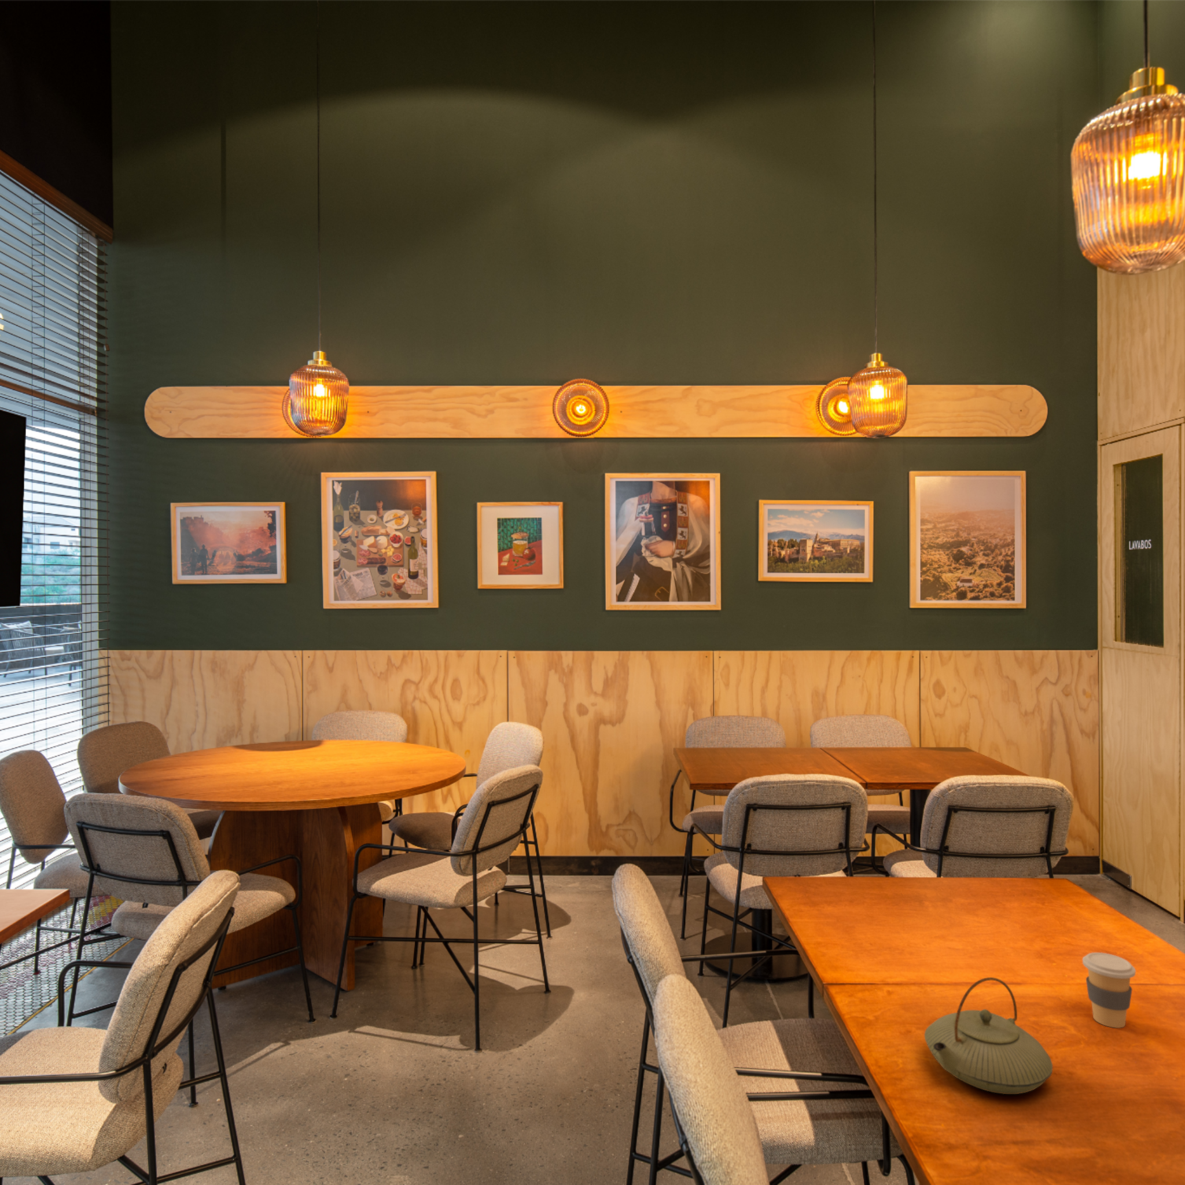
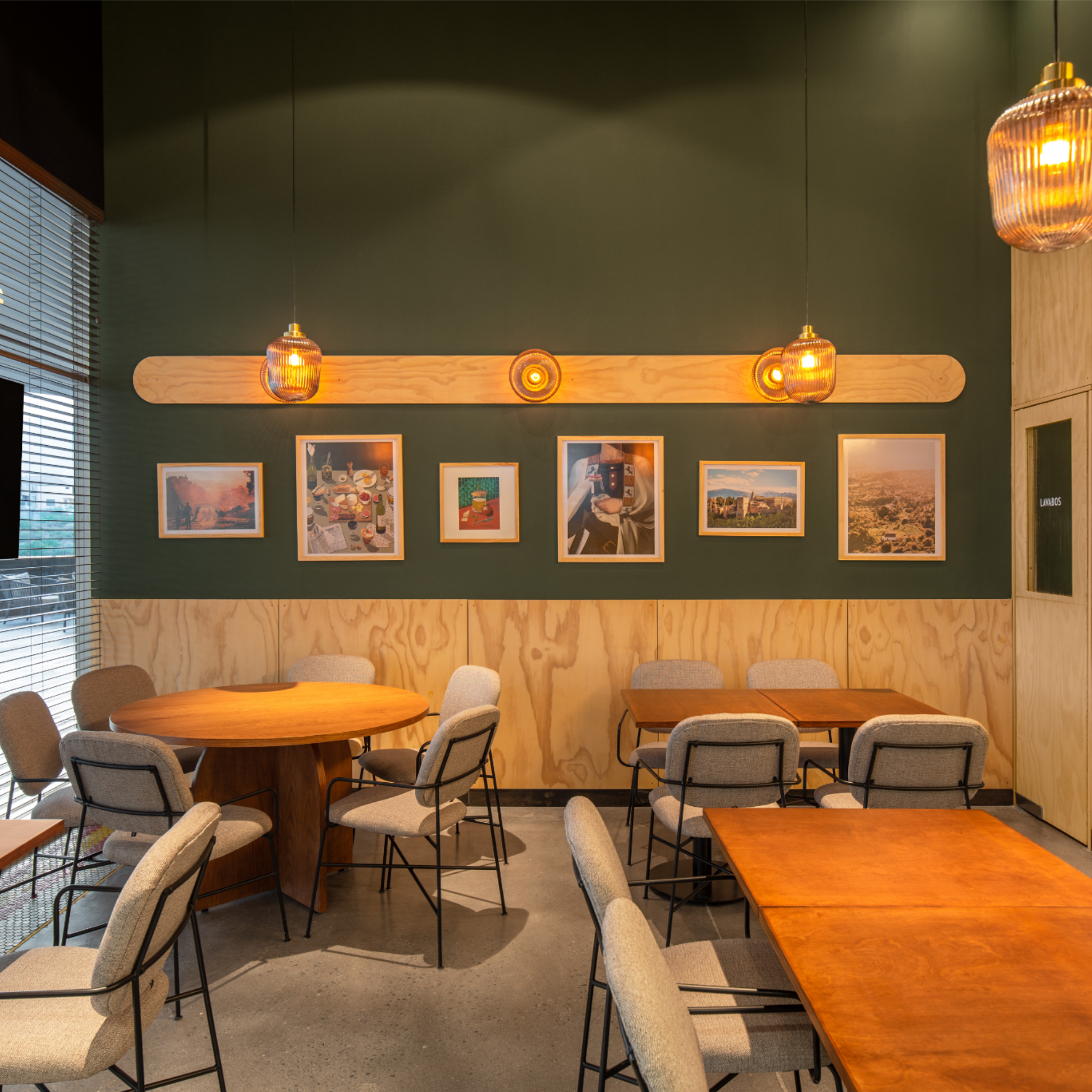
- teapot (981, 1025)
- coffee cup (1109, 991)
